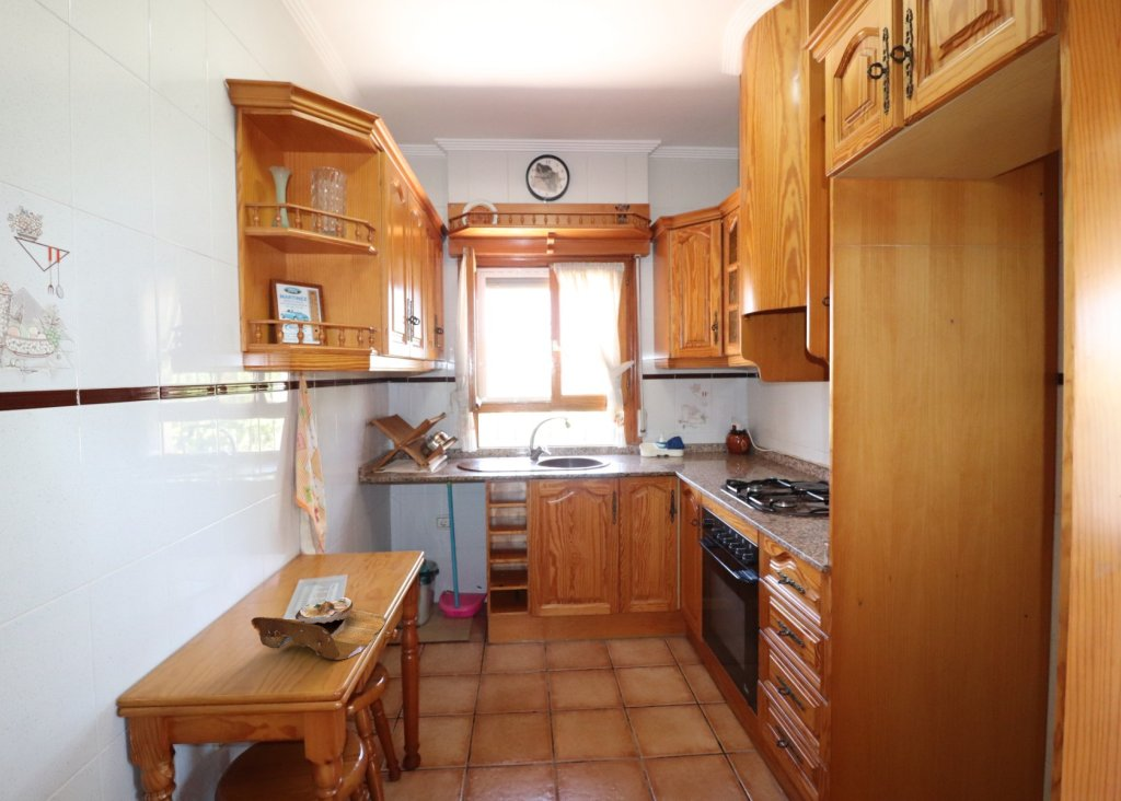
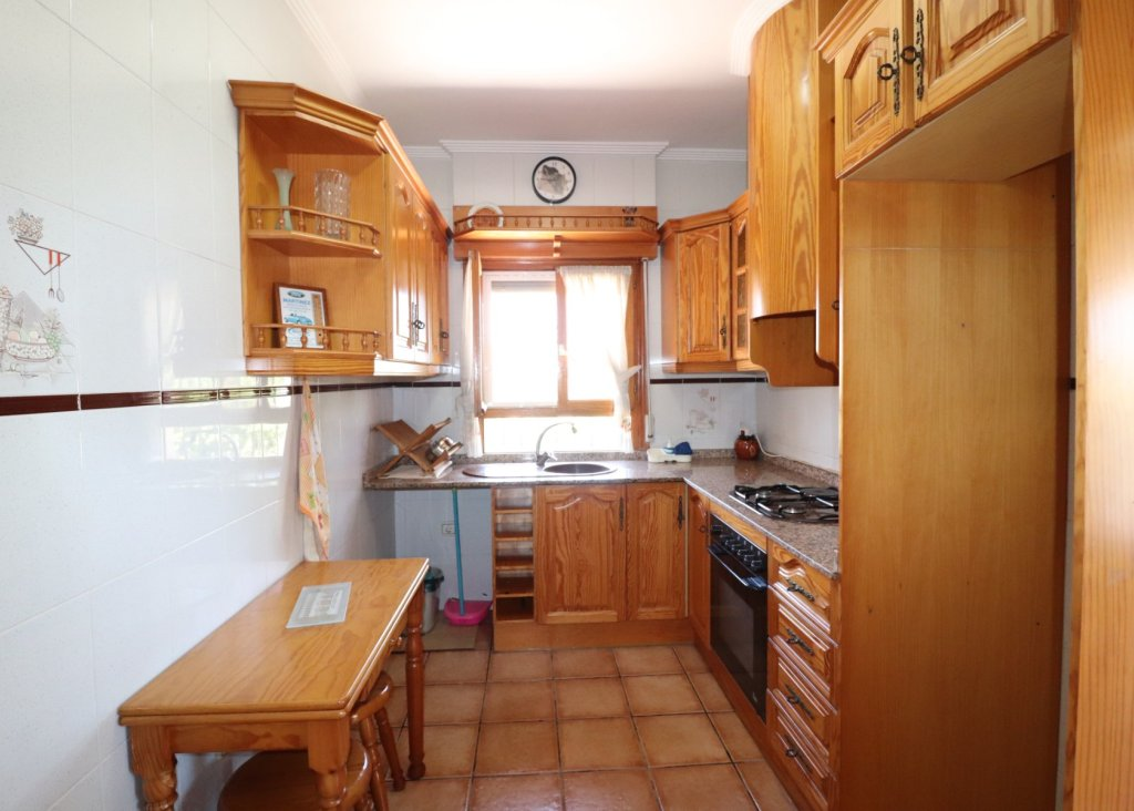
- soup bowl (326, 616)
